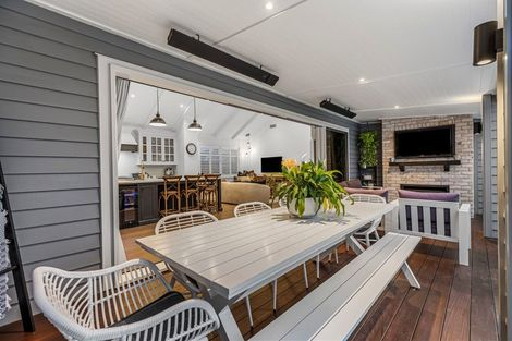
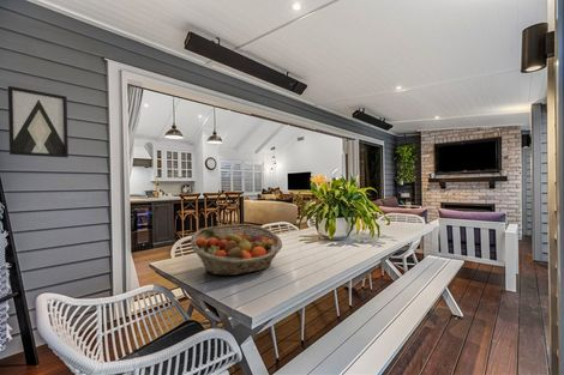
+ fruit basket (238, 247)
+ wall art (40, 123)
